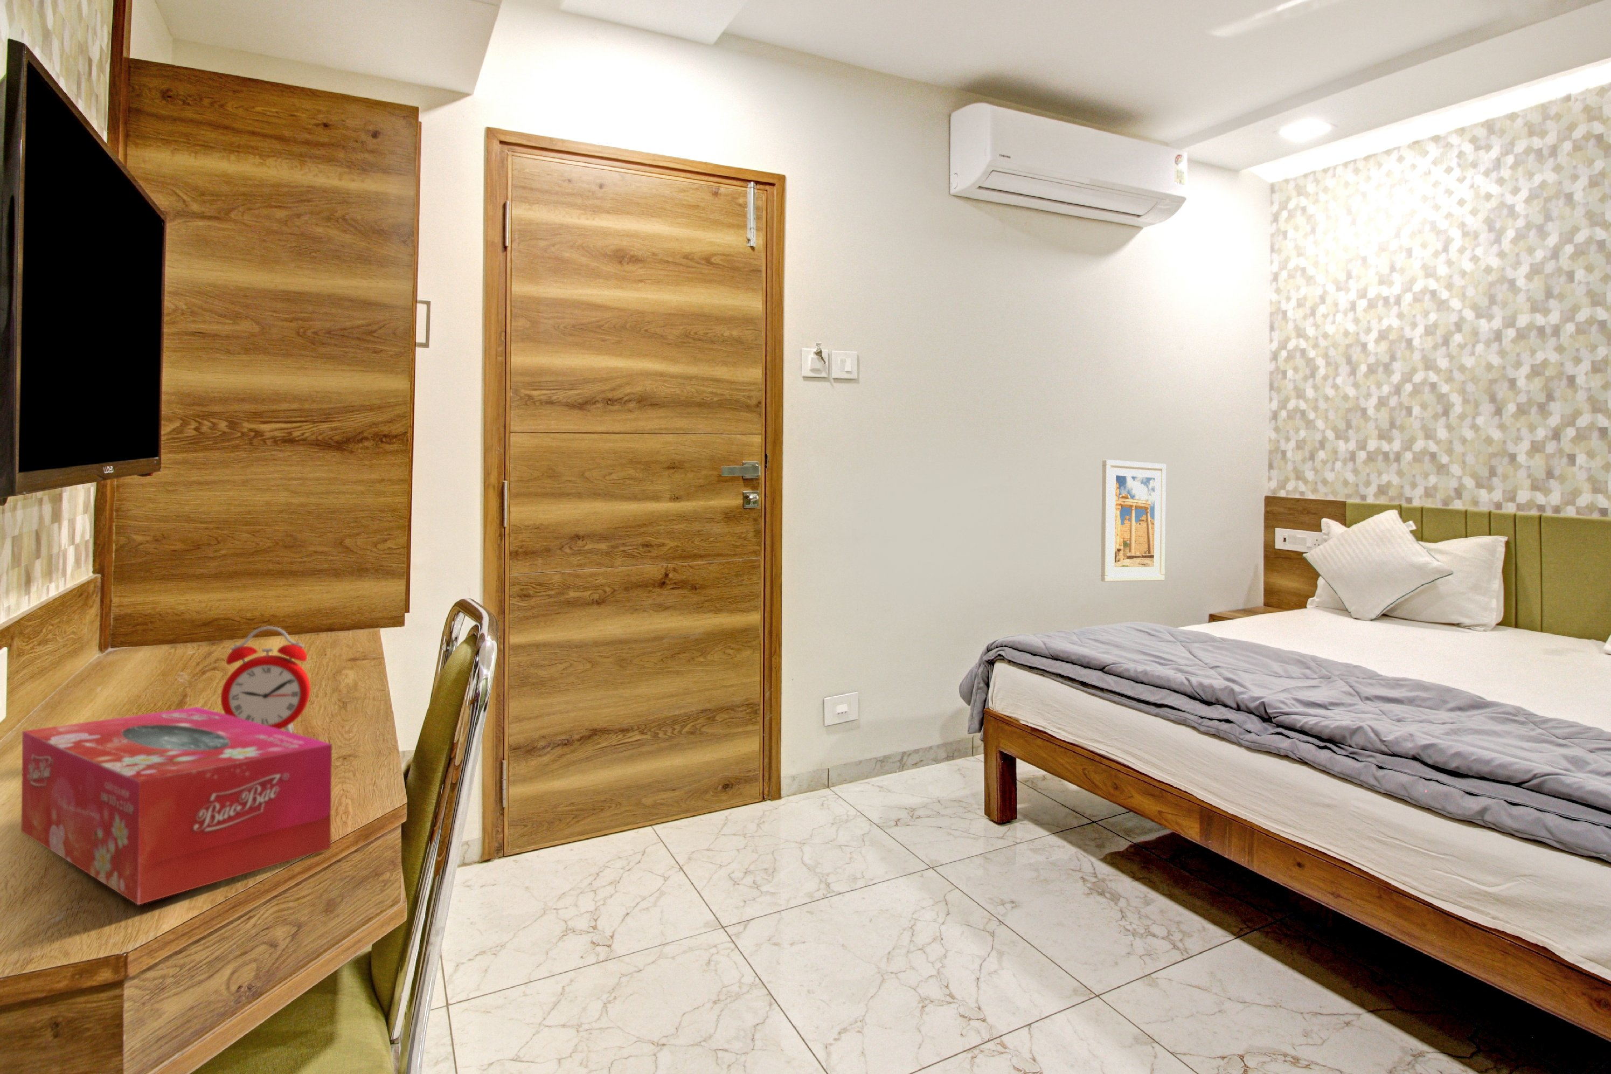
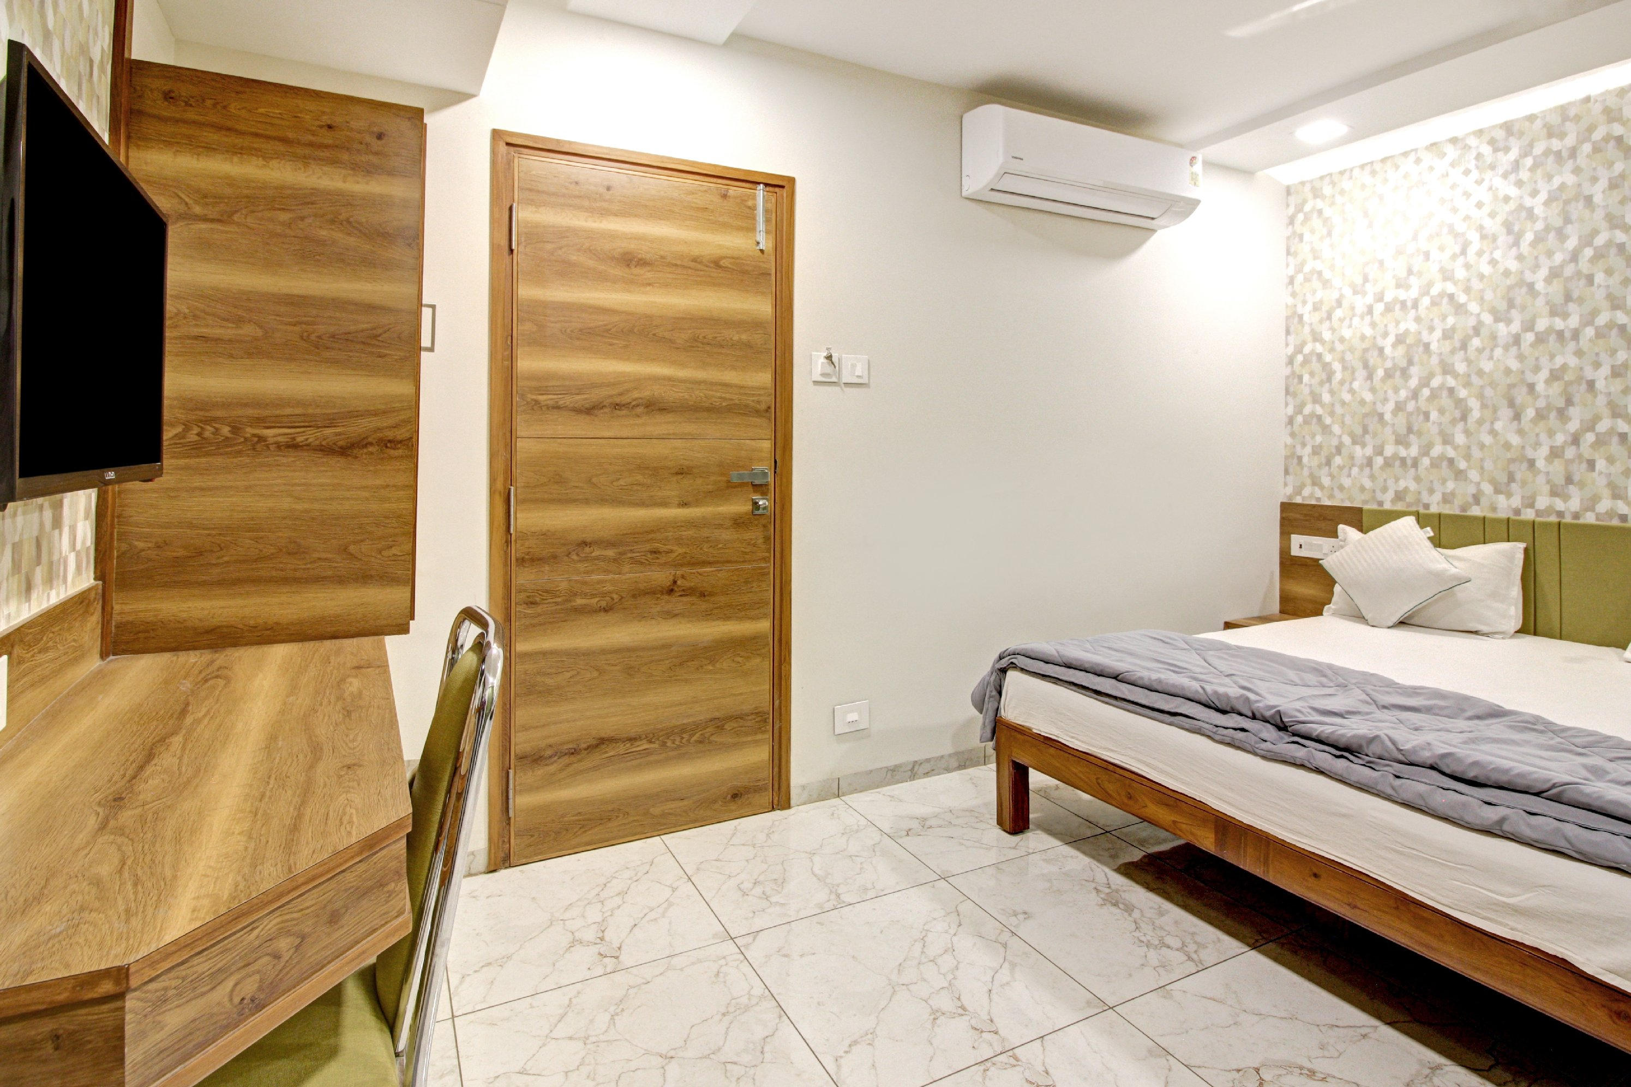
- alarm clock (267, 681)
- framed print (1134, 521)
- tissue box (173, 789)
